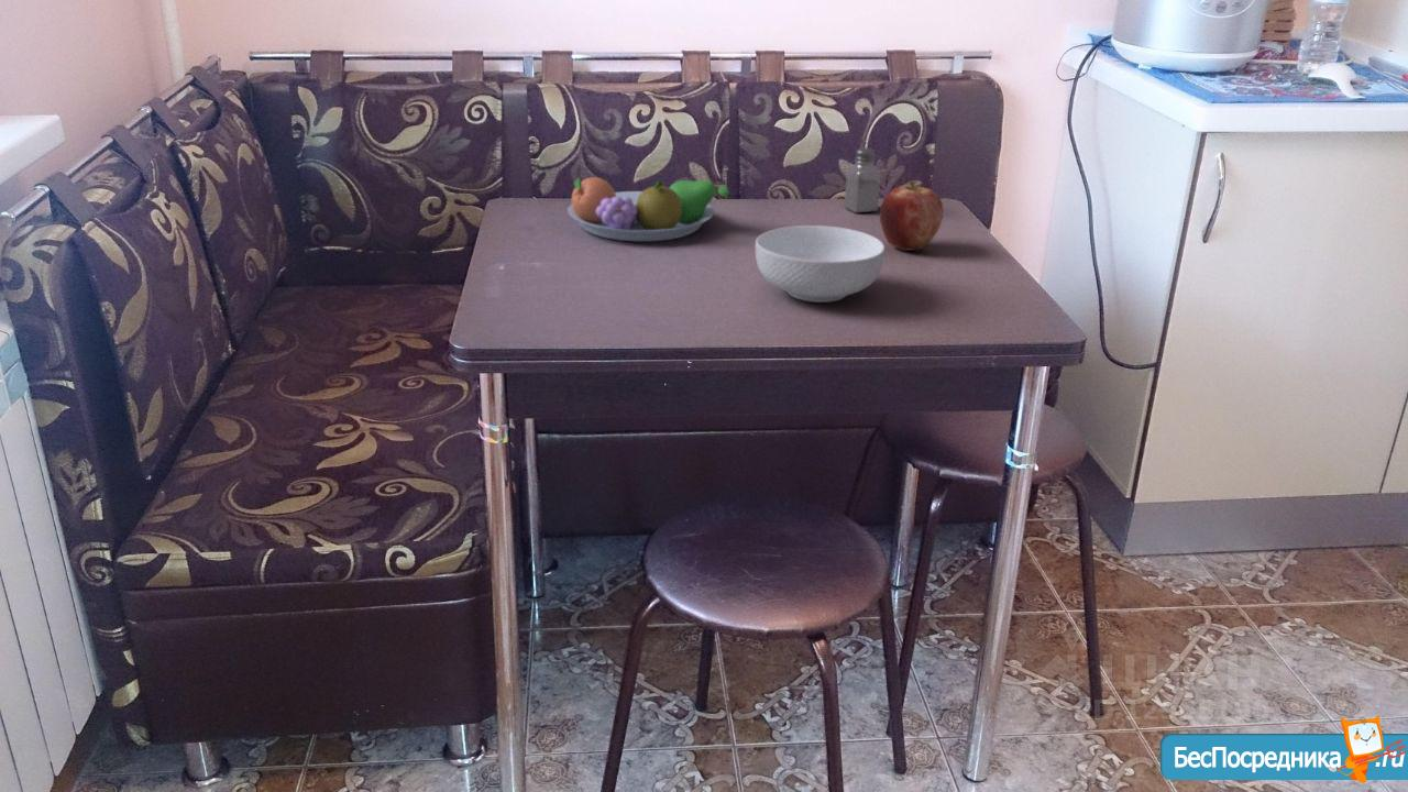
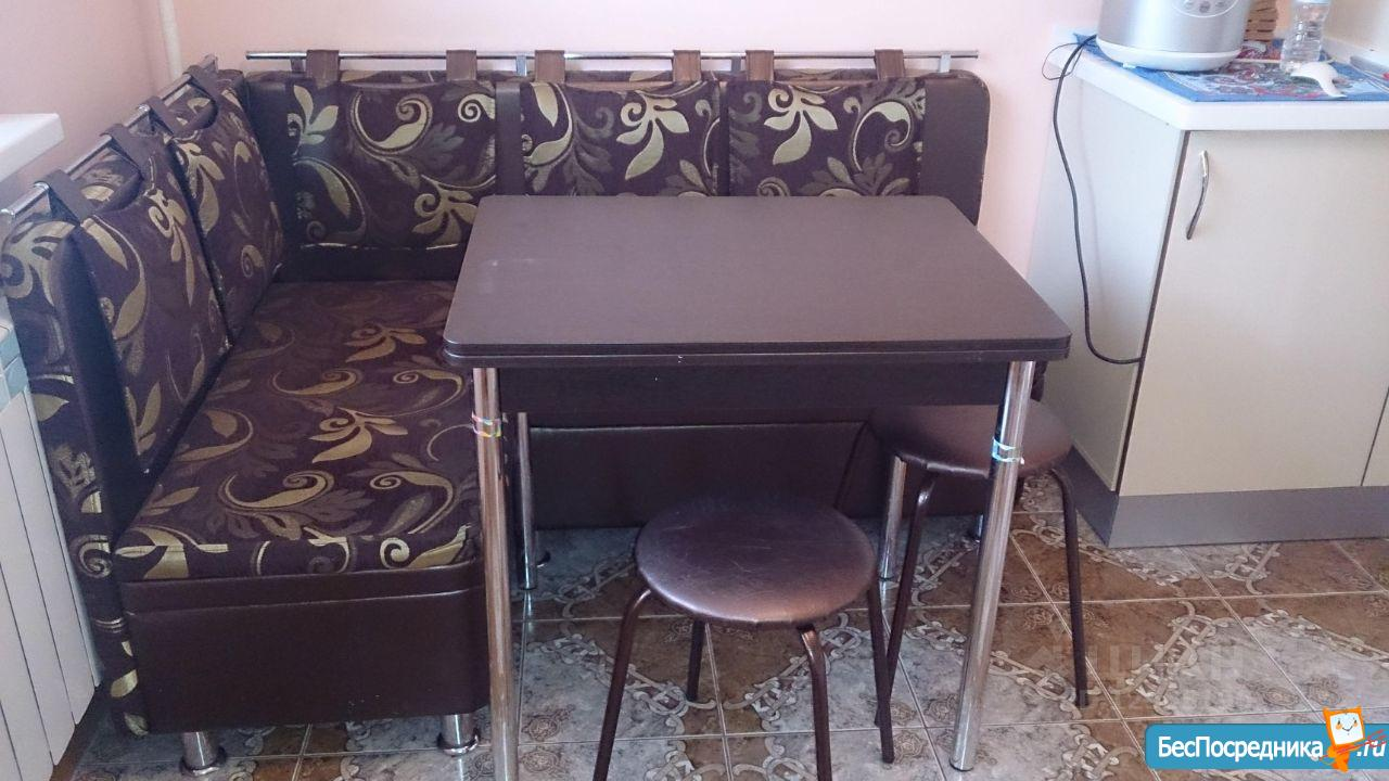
- cereal bowl (818, 267)
- fruit bowl (646, 197)
- apple (911, 215)
- saltshaker (862, 179)
